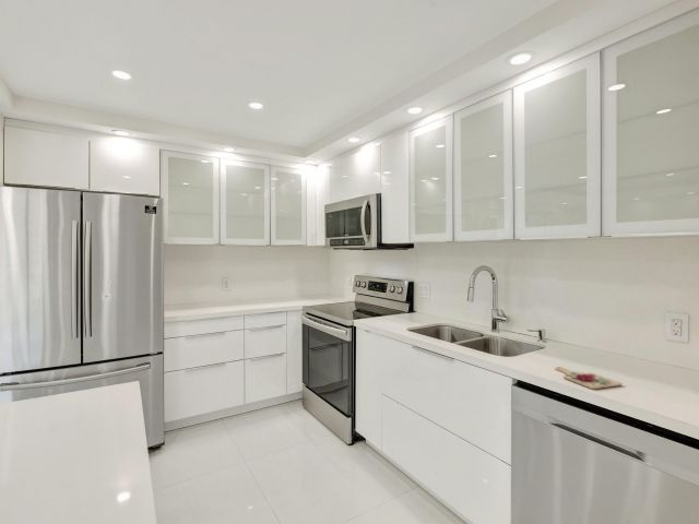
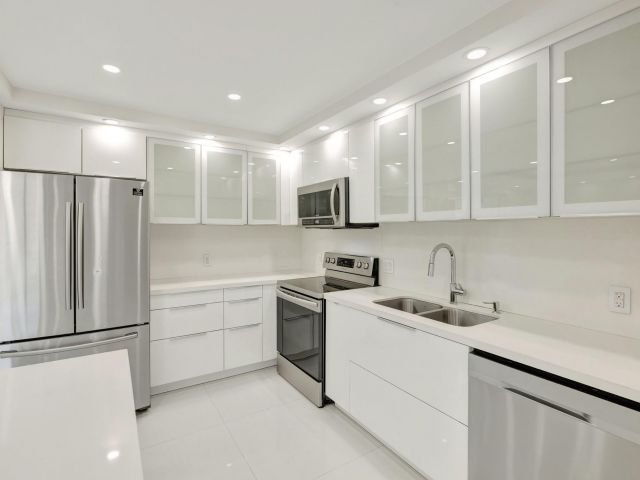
- cutting board (580, 373)
